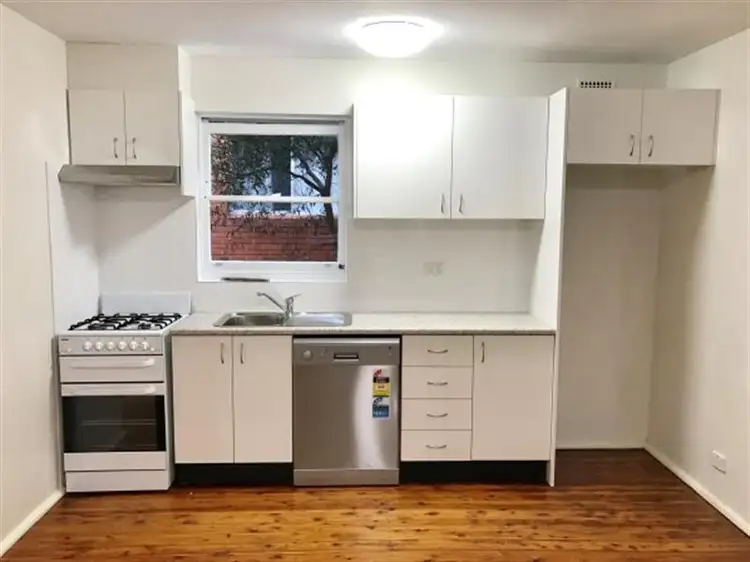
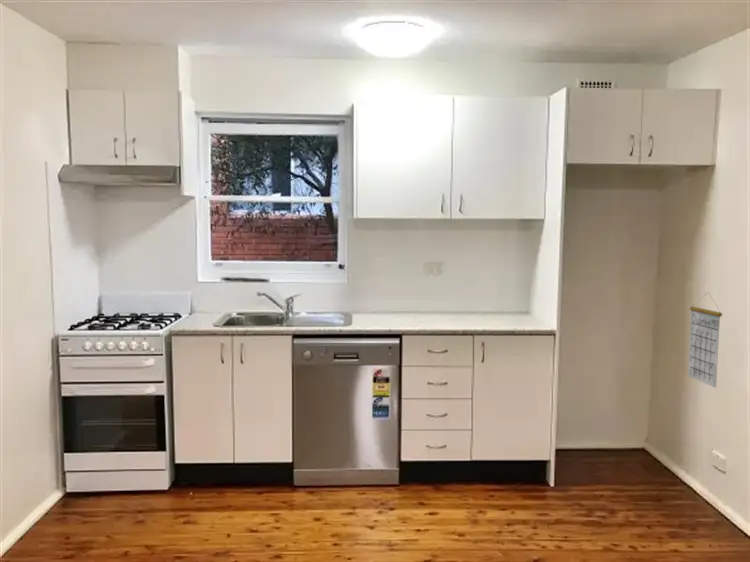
+ calendar (704, 337)
